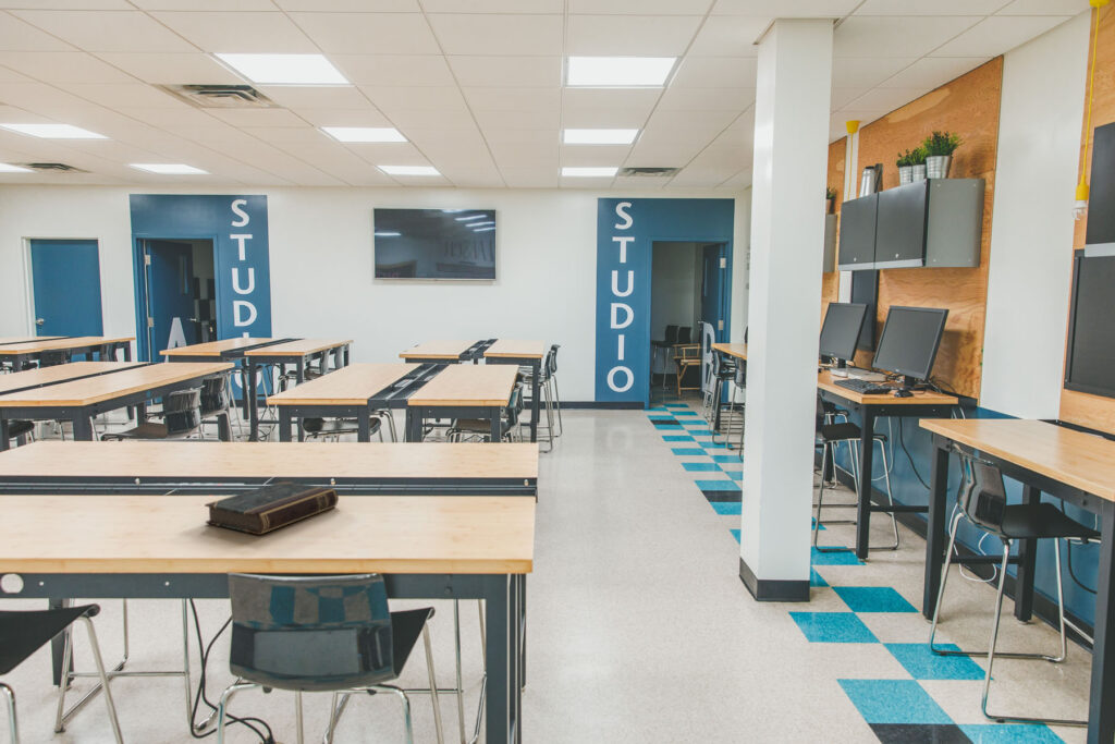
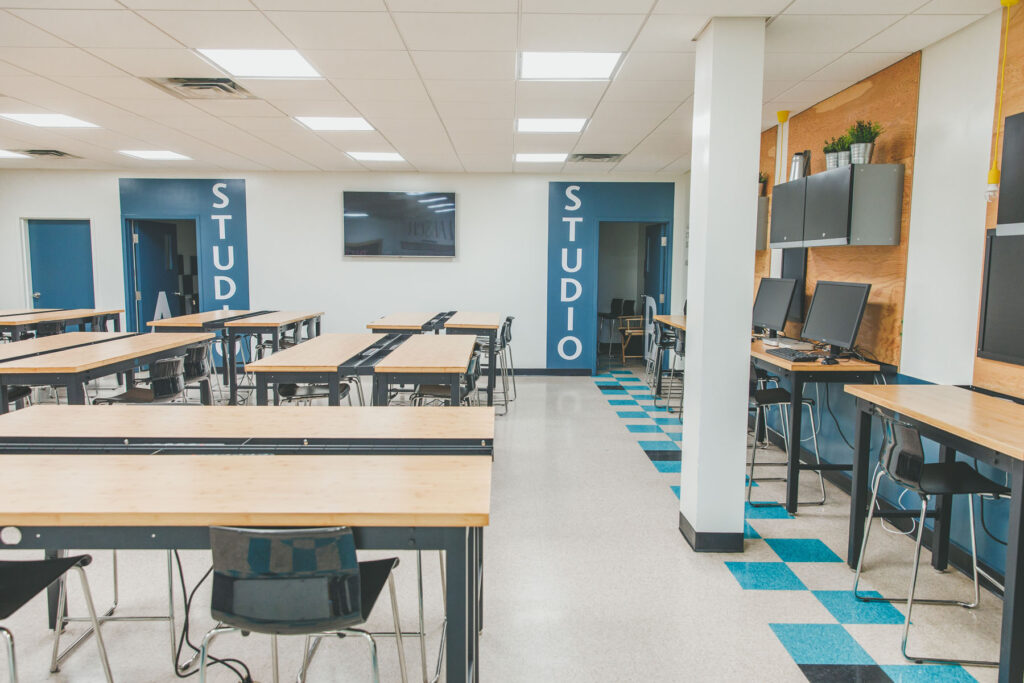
- book (274, 504)
